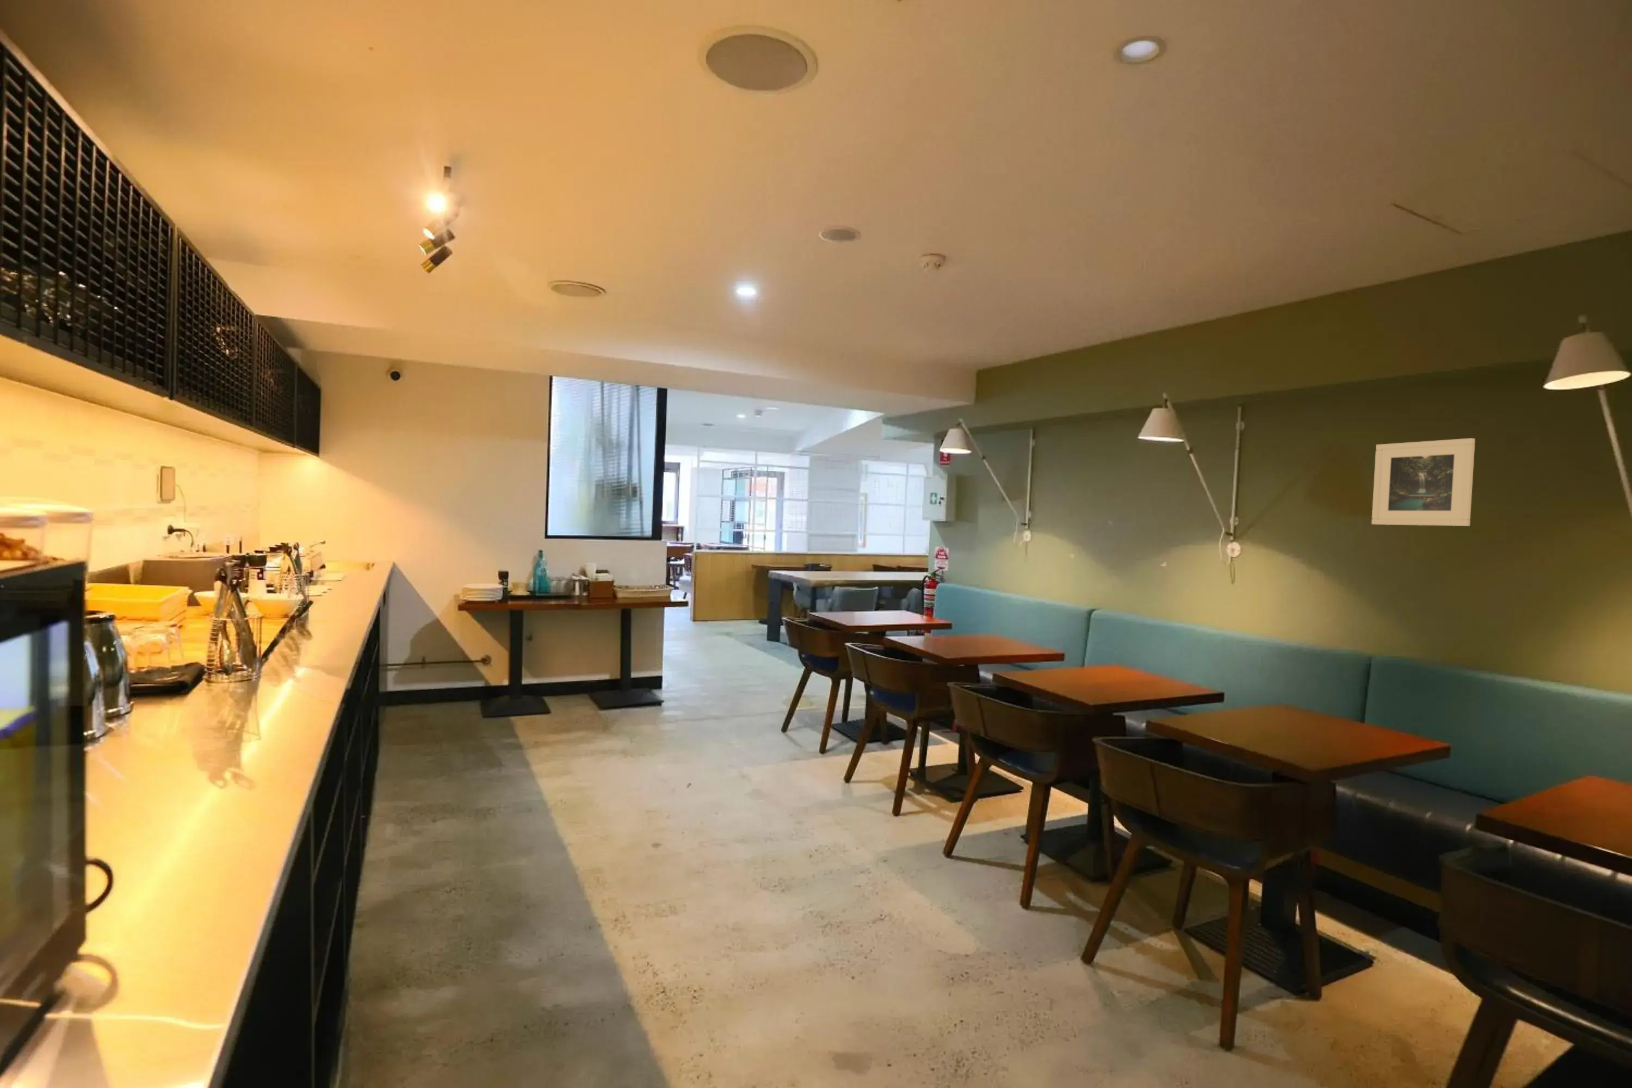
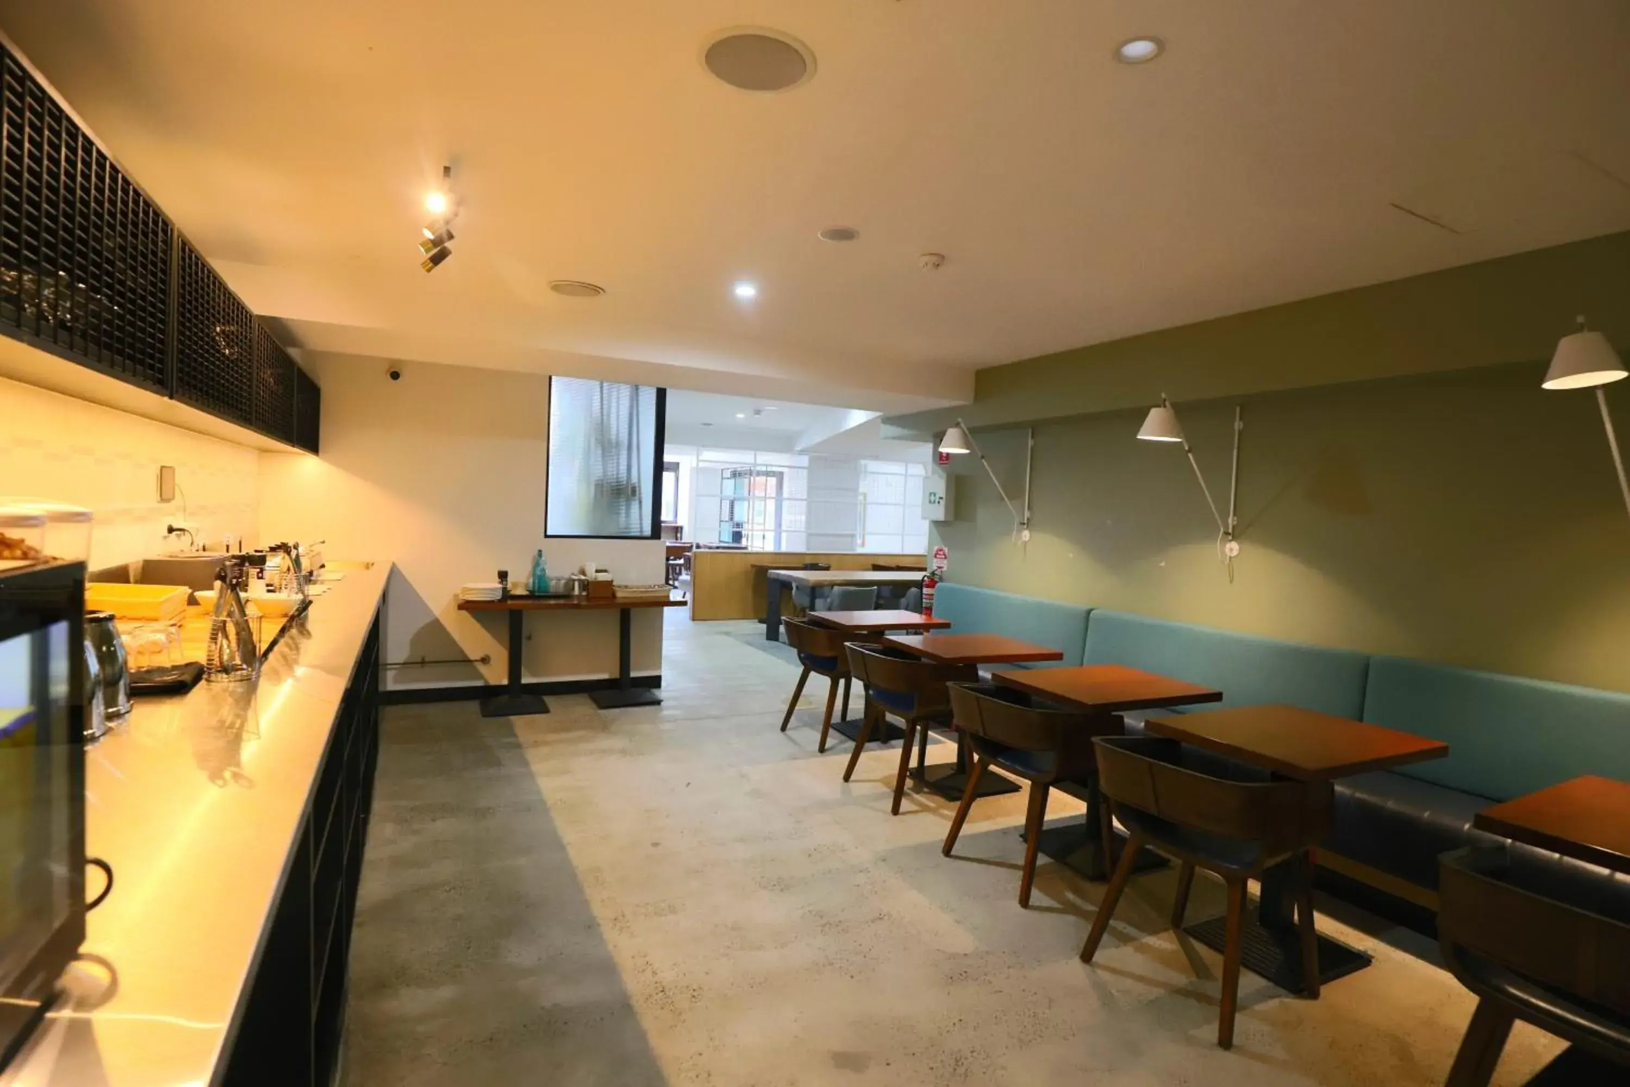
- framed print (1421, 483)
